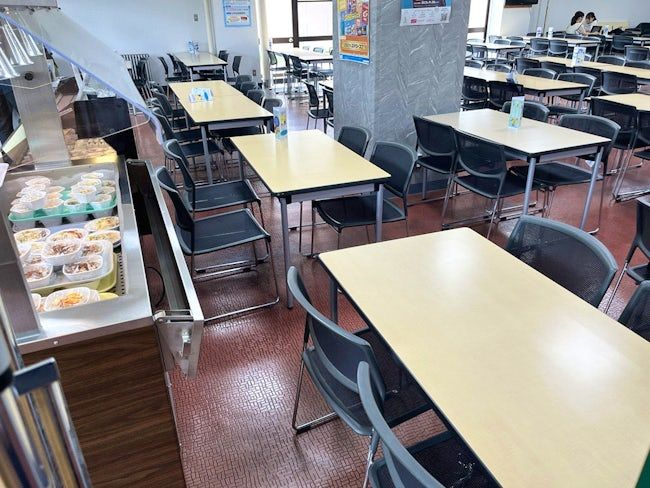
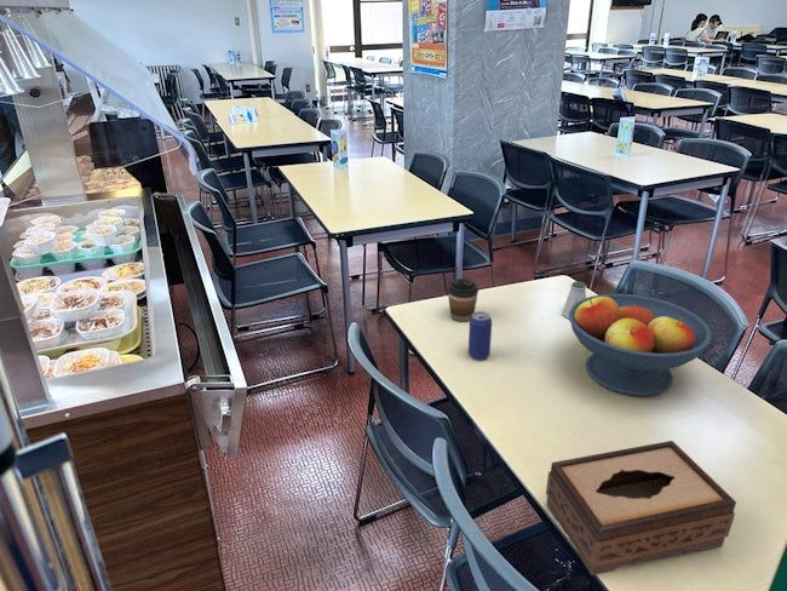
+ coffee cup (463, 298)
+ tissue box (634, 503)
+ saltshaker (576, 298)
+ fruit bowl (634, 338)
+ beverage can (479, 335)
